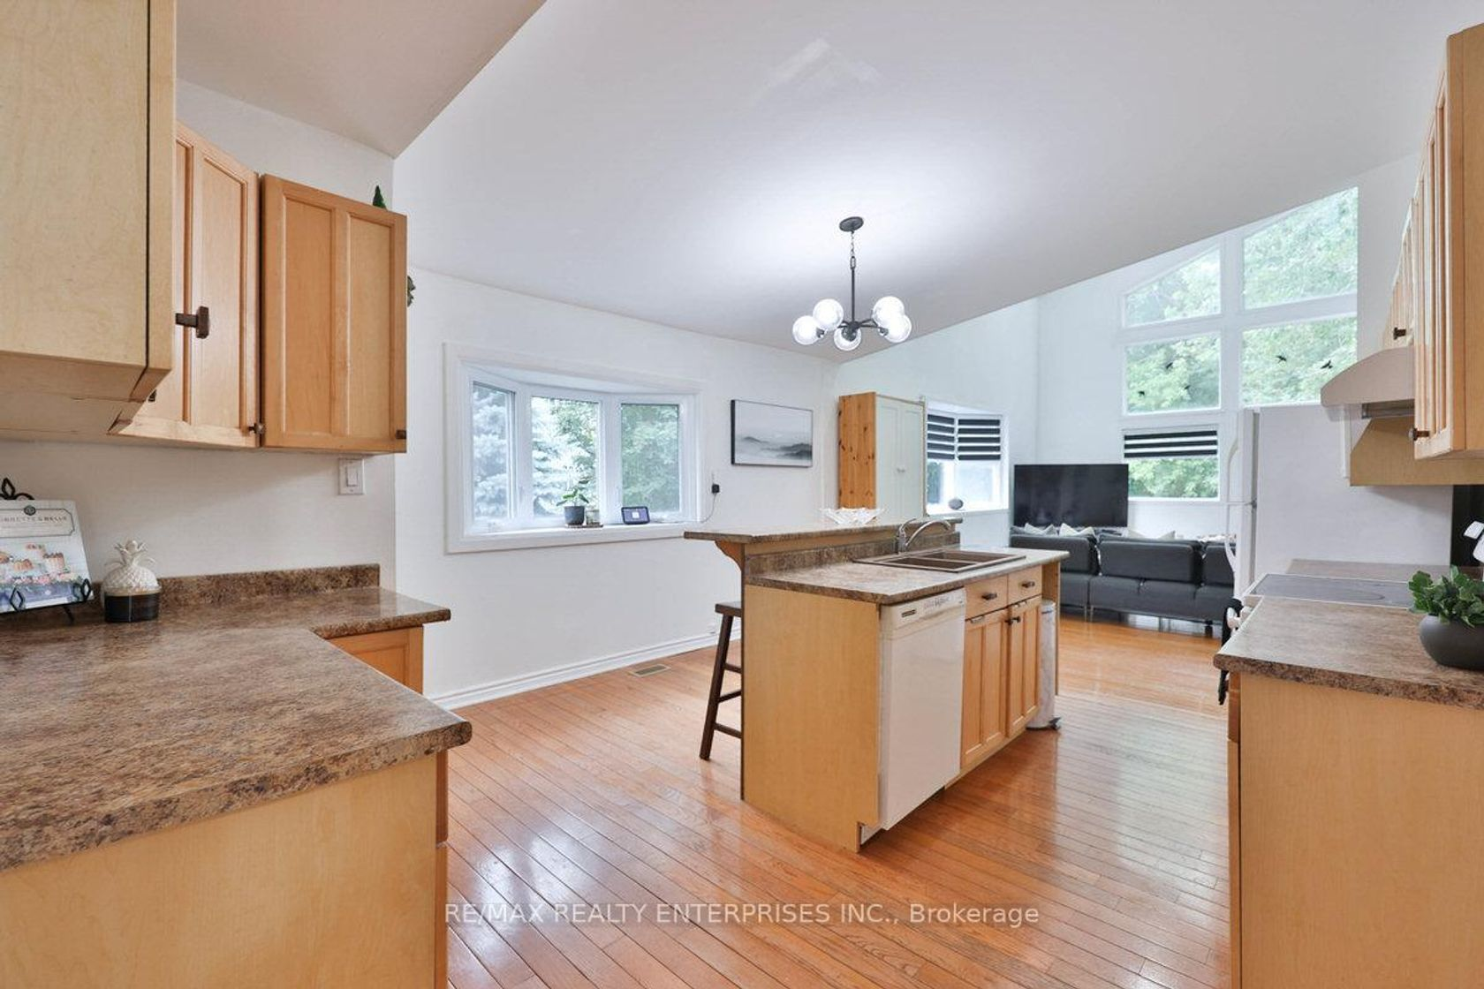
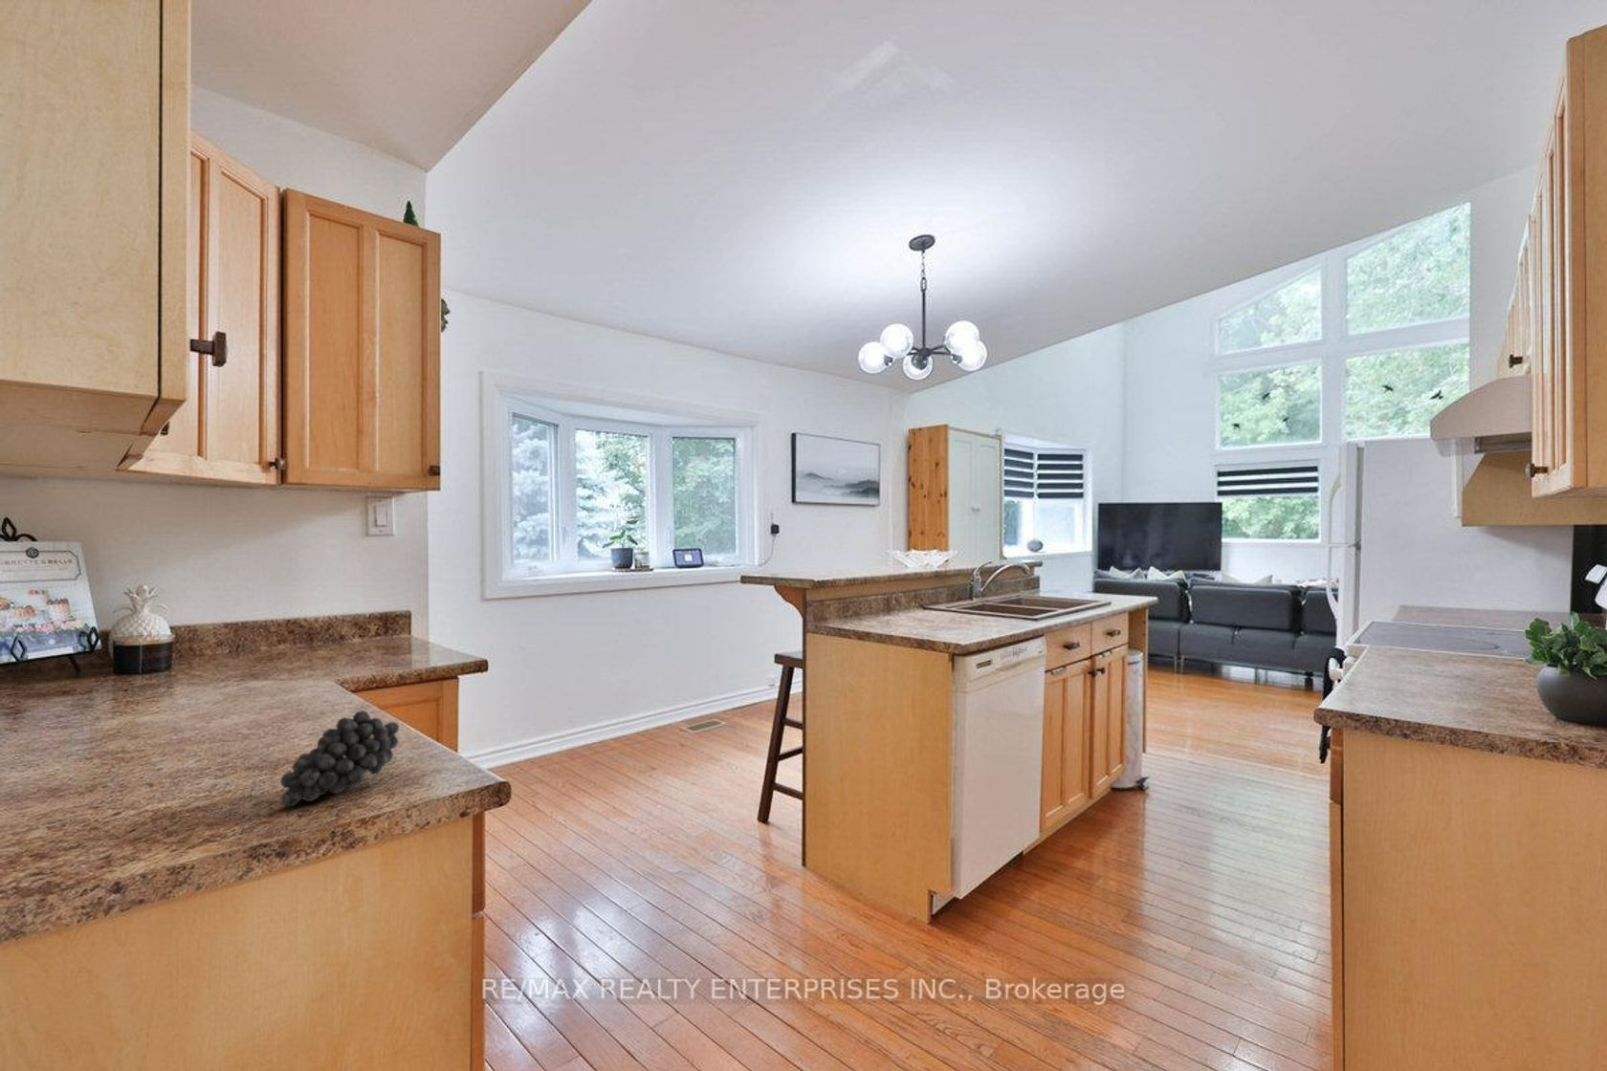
+ fruit (337, 751)
